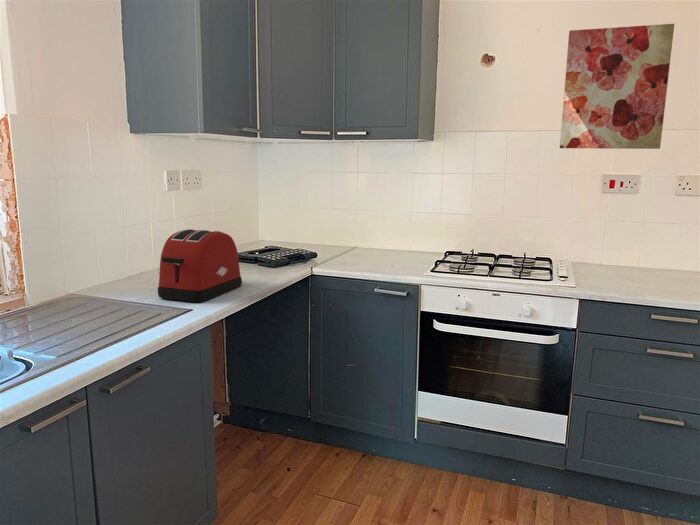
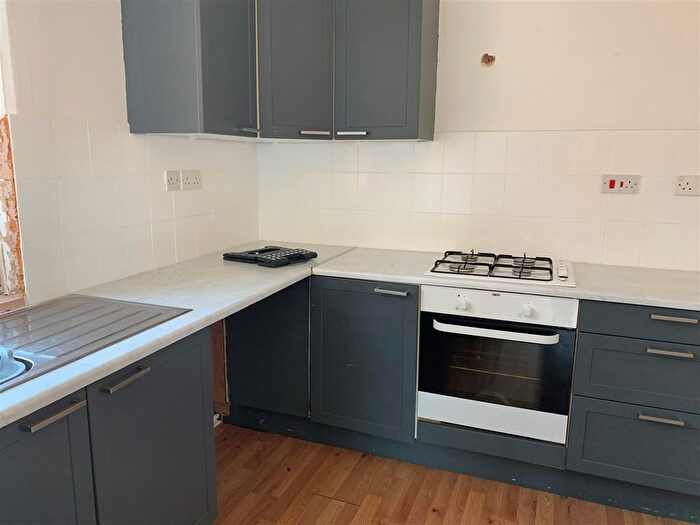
- wall art (613, 89)
- toaster (199, 261)
